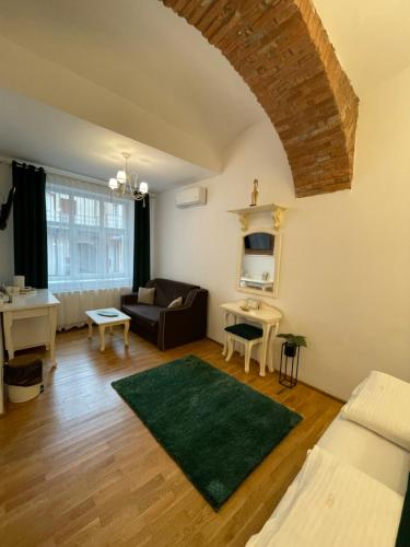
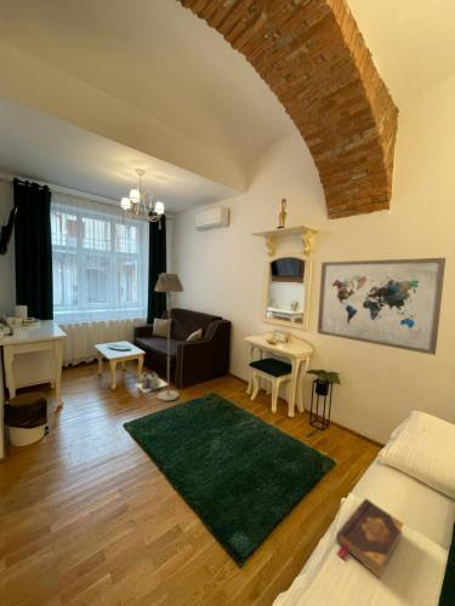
+ book (368, 534)
+ wall art (370, 302)
+ floor lamp (169, 336)
+ boots (152, 378)
